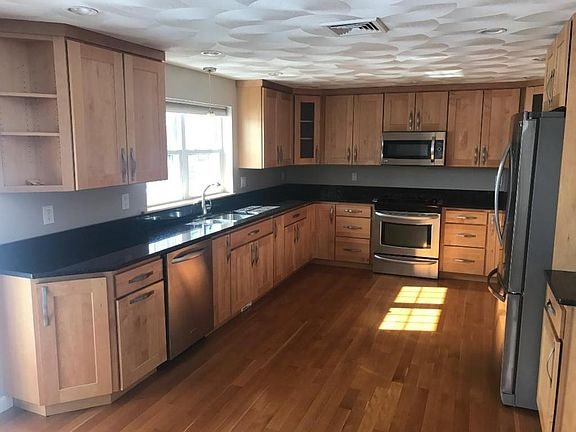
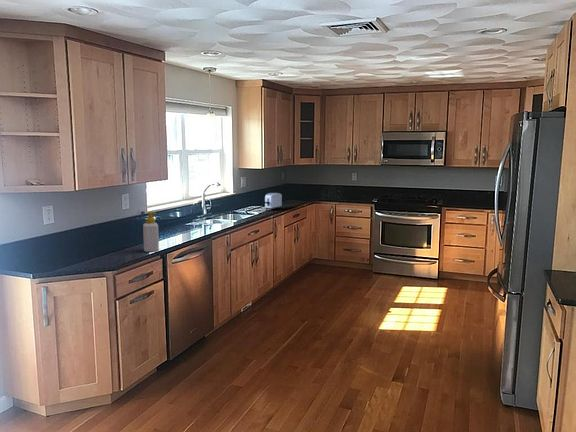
+ toaster (273, 201)
+ soap bottle (150, 231)
